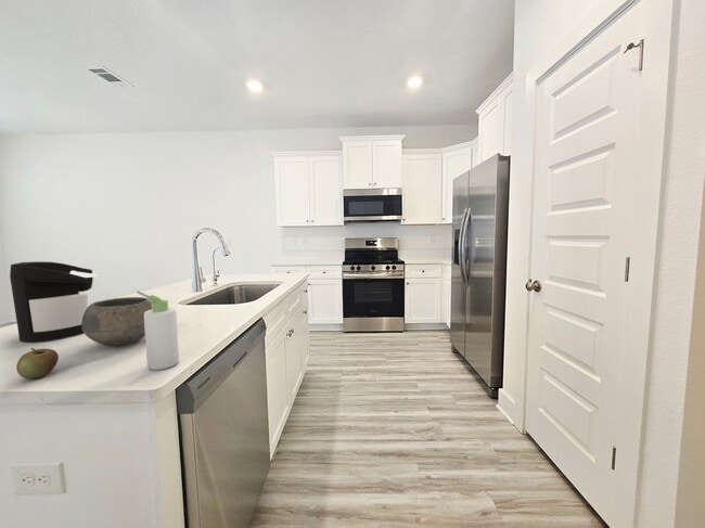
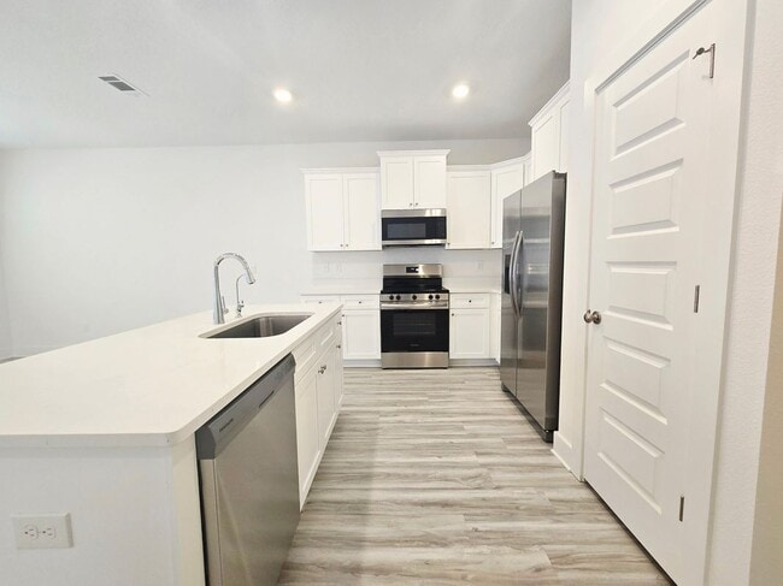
- apple (38, 361)
- coffee maker (60, 296)
- bottle (158, 327)
- bowl (121, 321)
